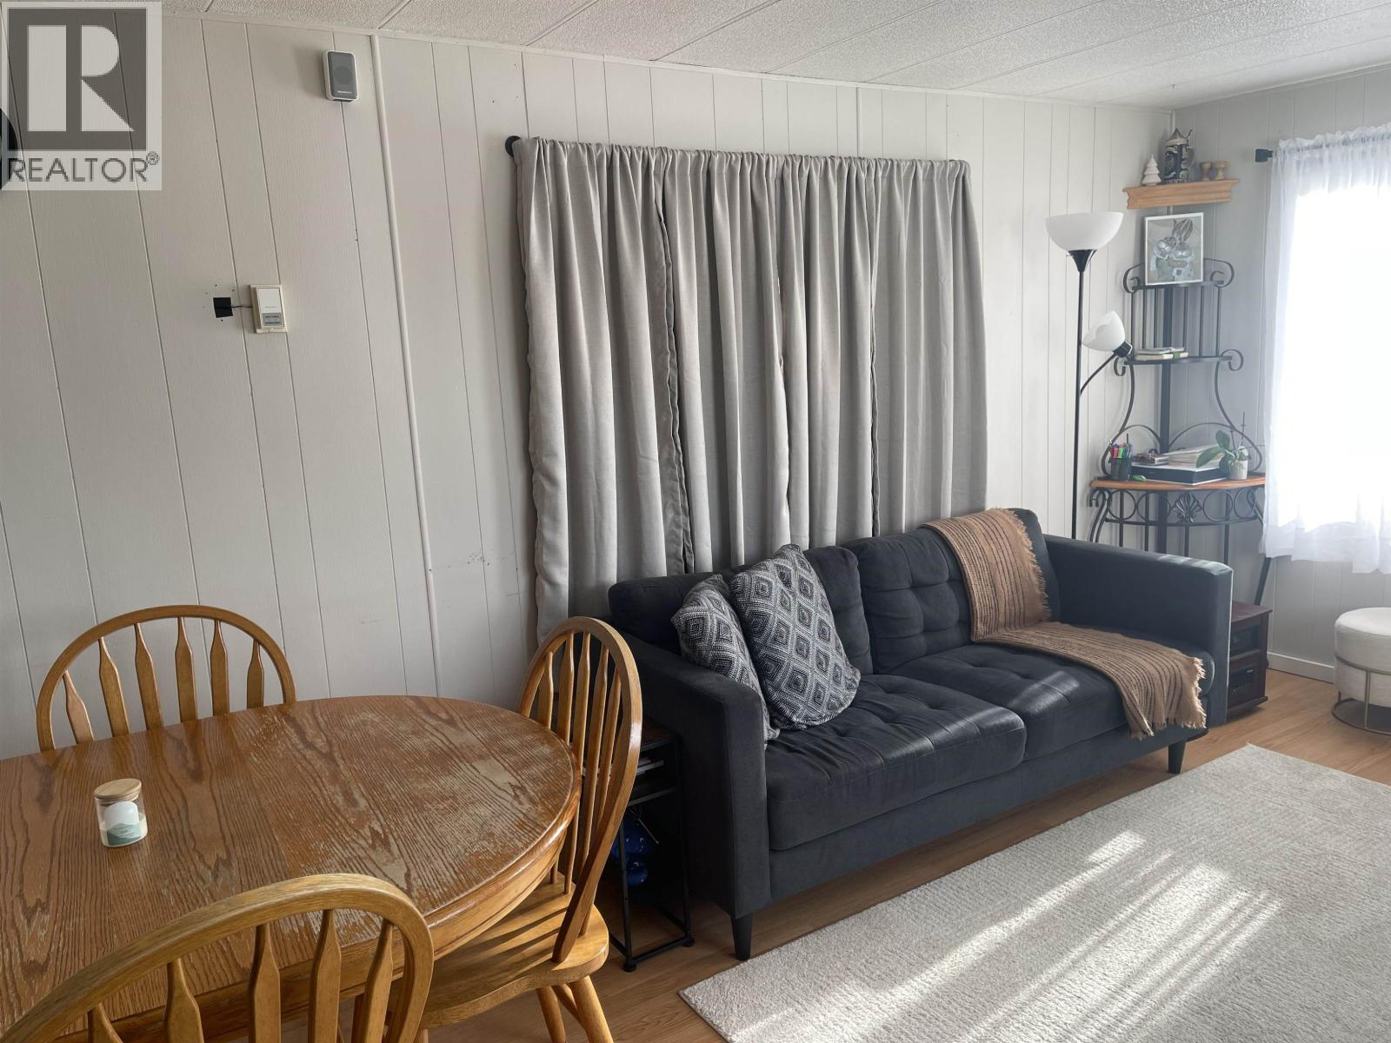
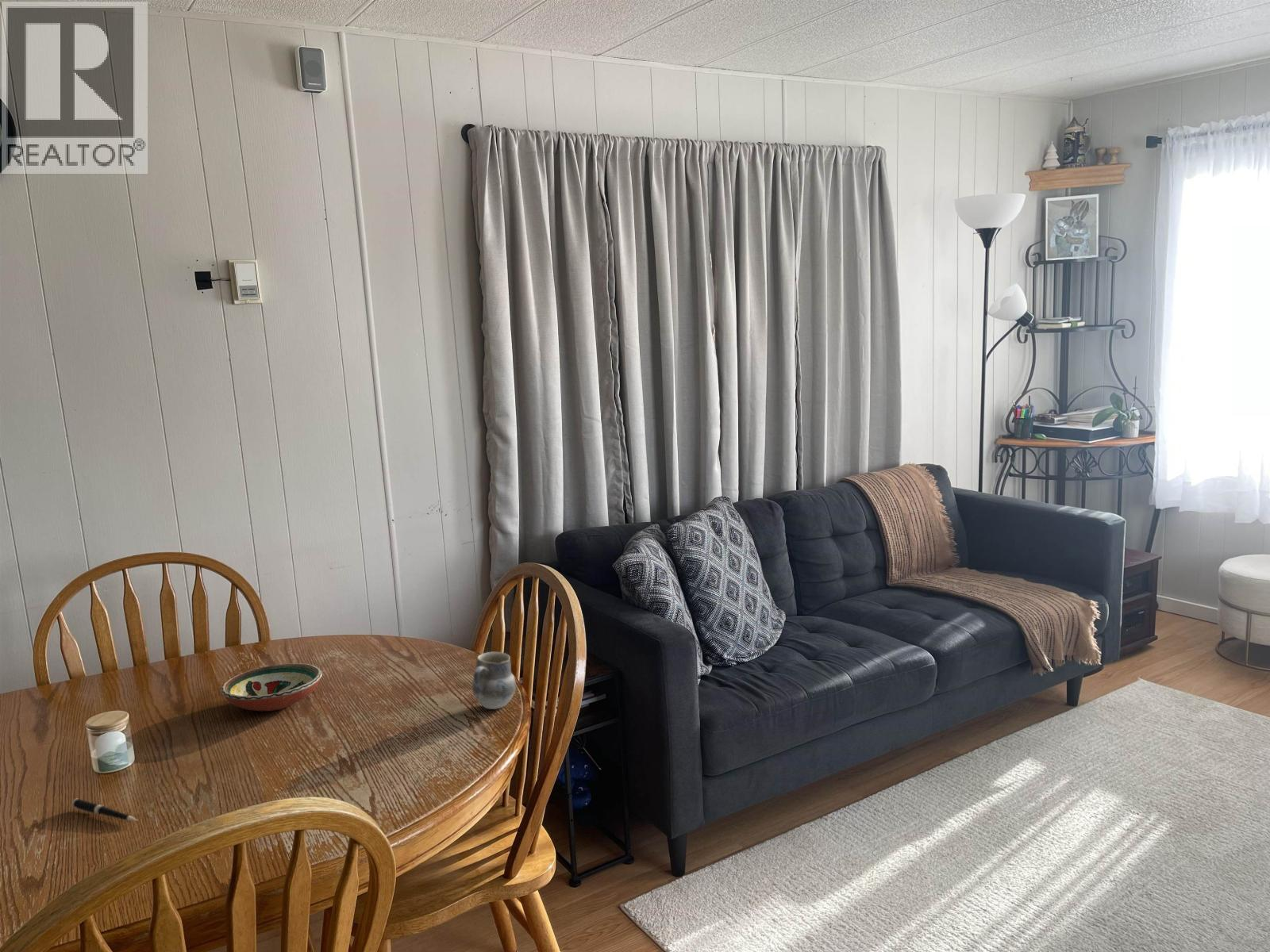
+ pen (106, 810)
+ decorative bowl (273, 690)
+ cup (491, 681)
